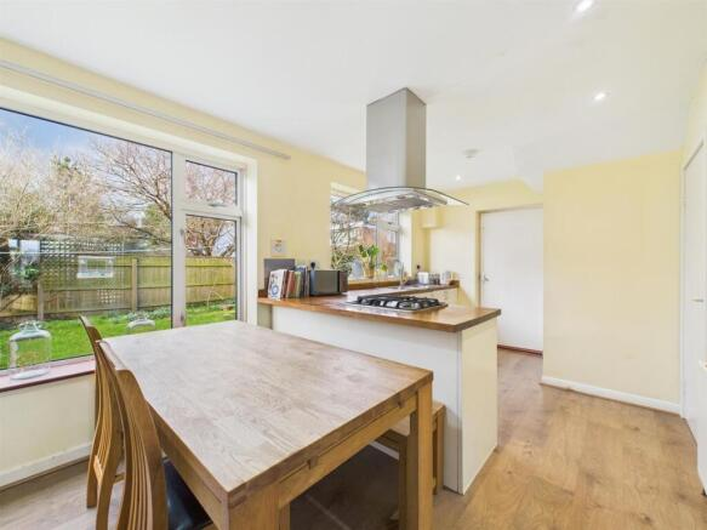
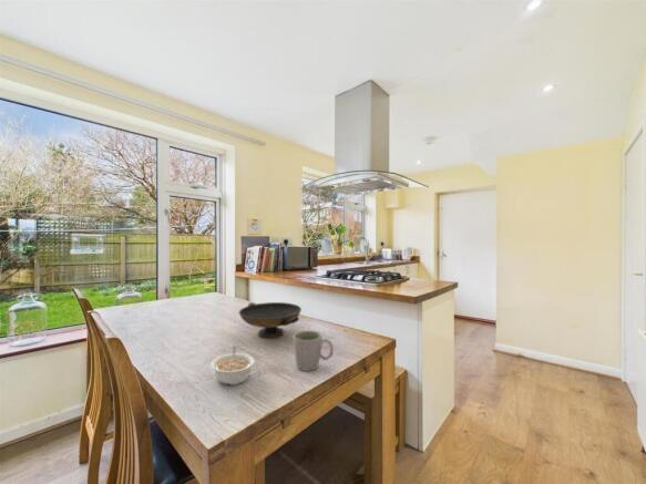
+ decorative bowl (270, 321)
+ legume (232, 367)
+ mug (312, 350)
